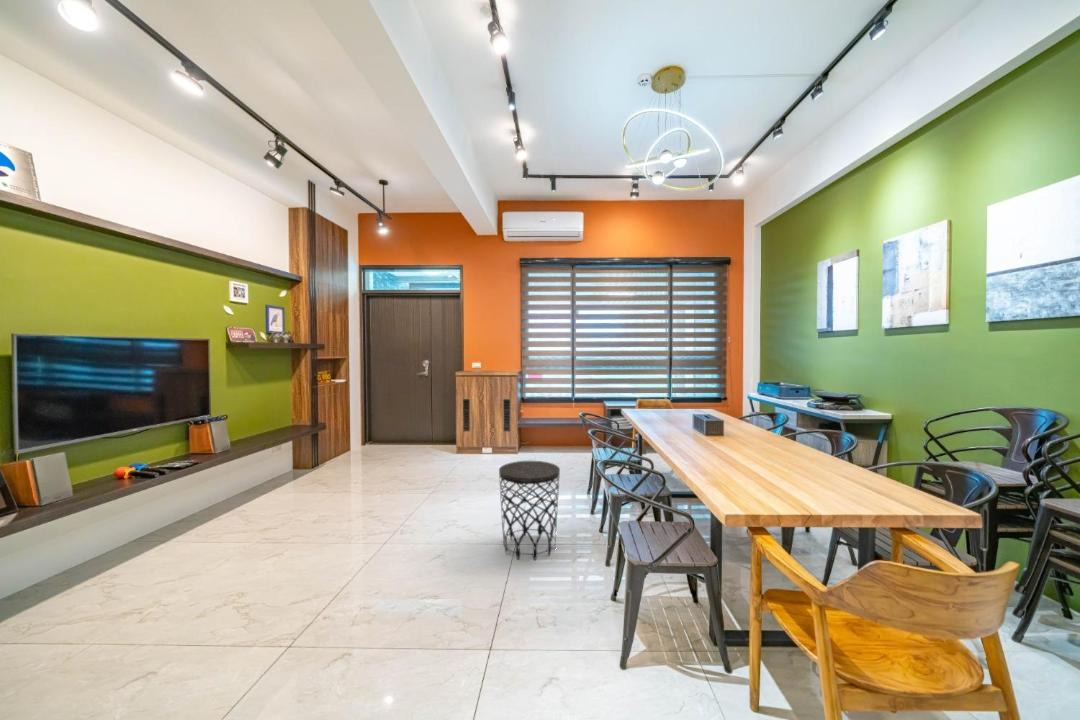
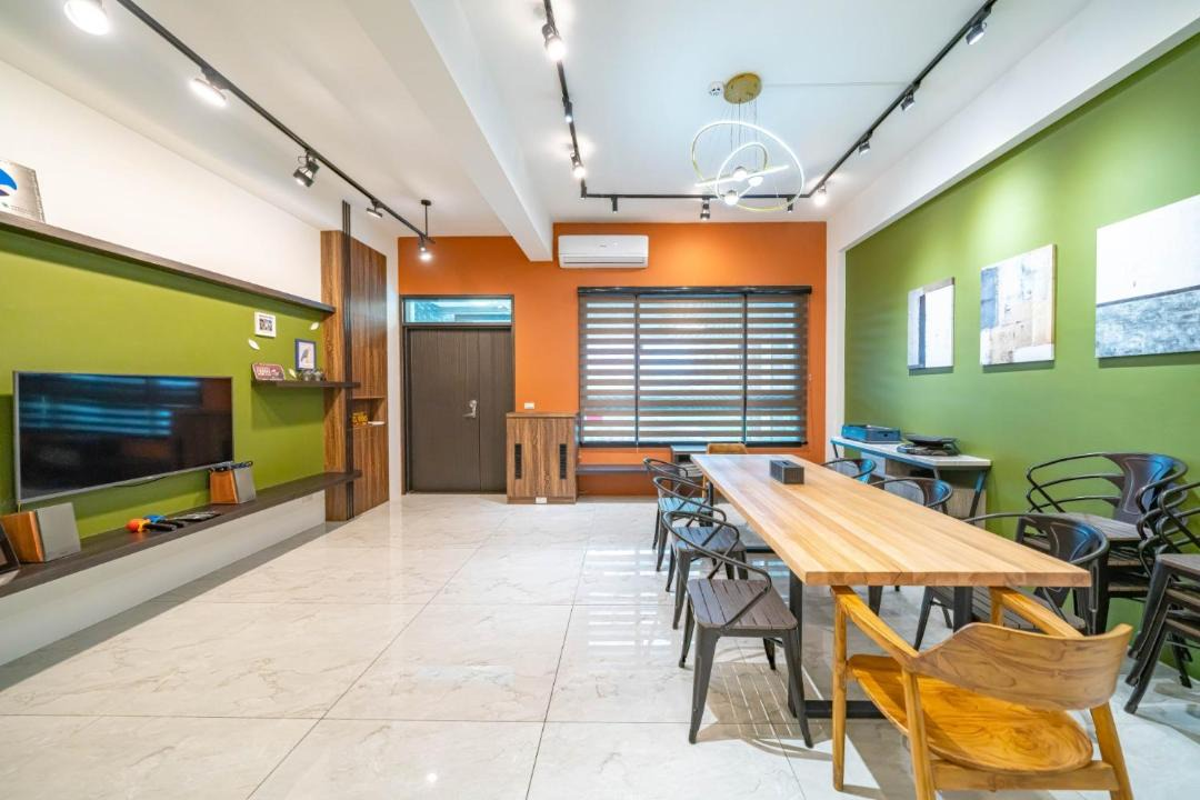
- side table (530, 508)
